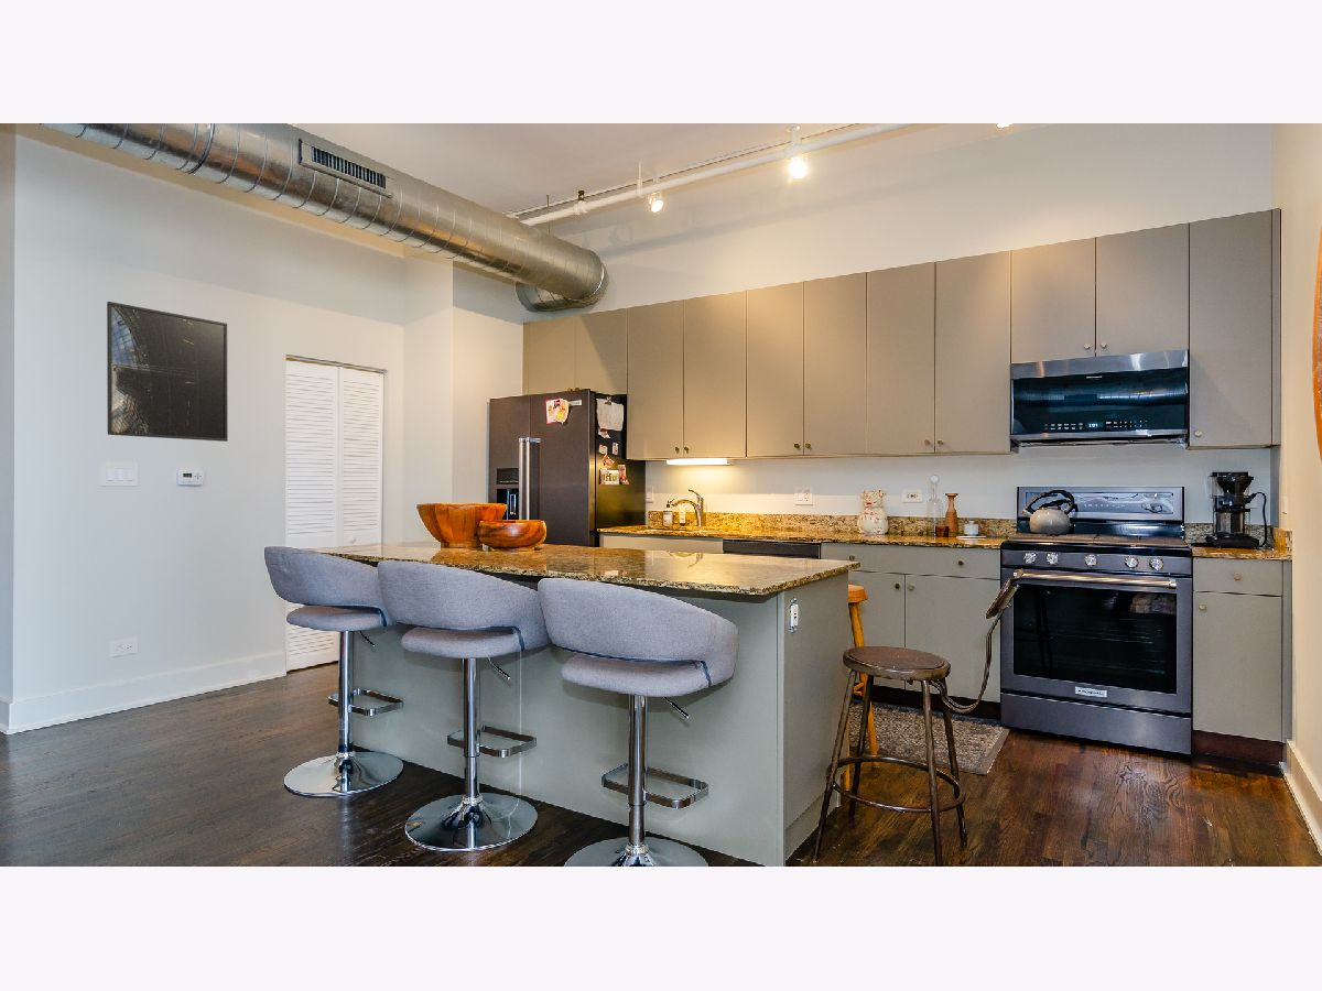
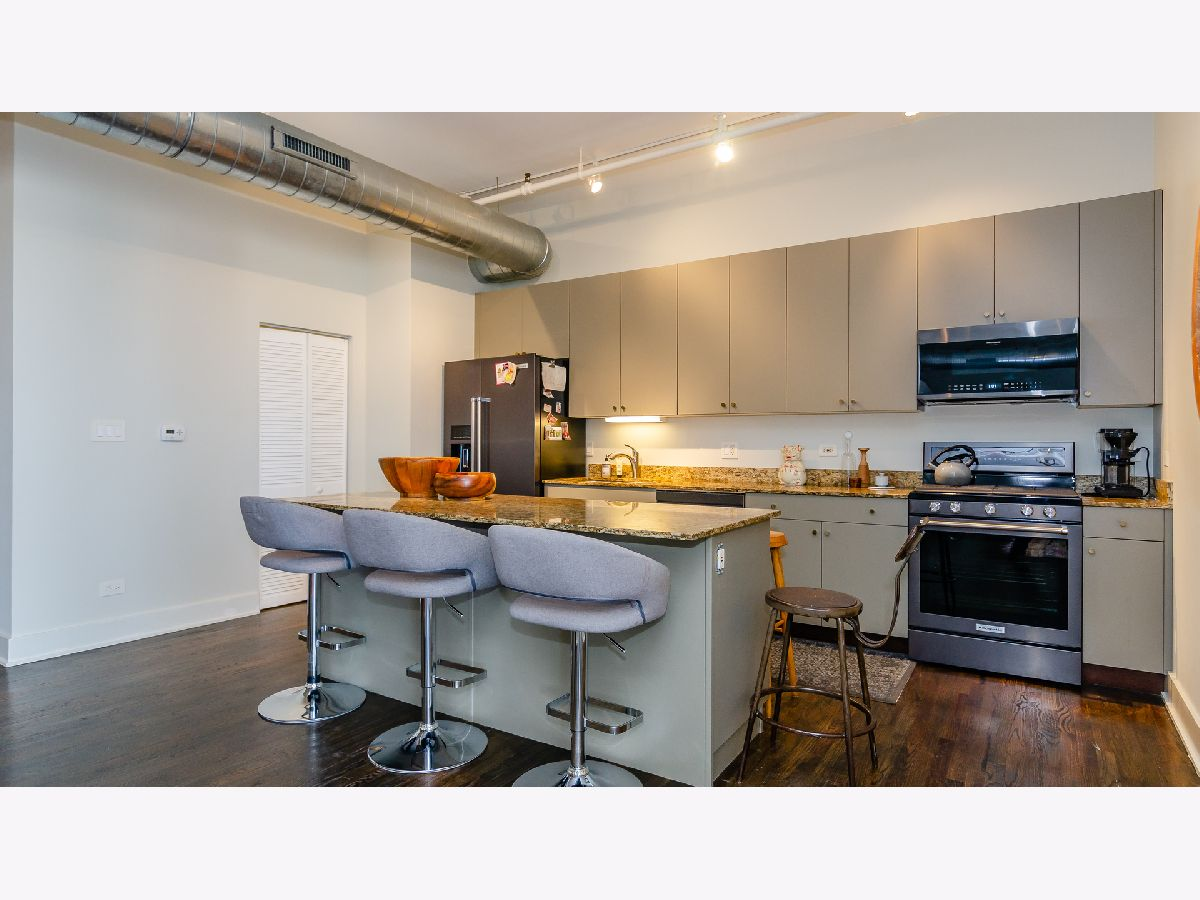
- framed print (171, 375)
